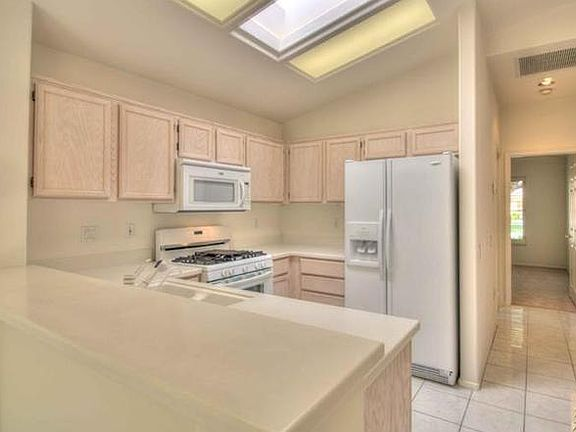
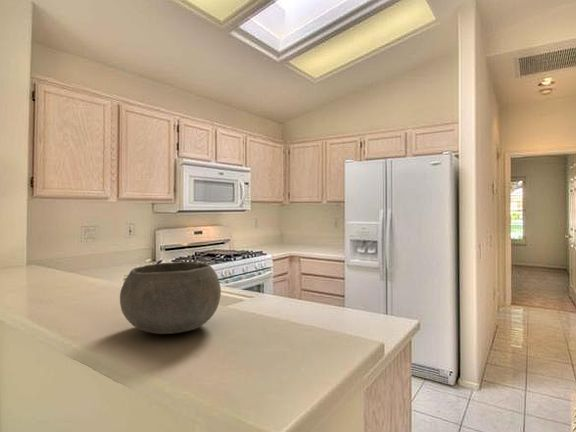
+ bowl (172, 297)
